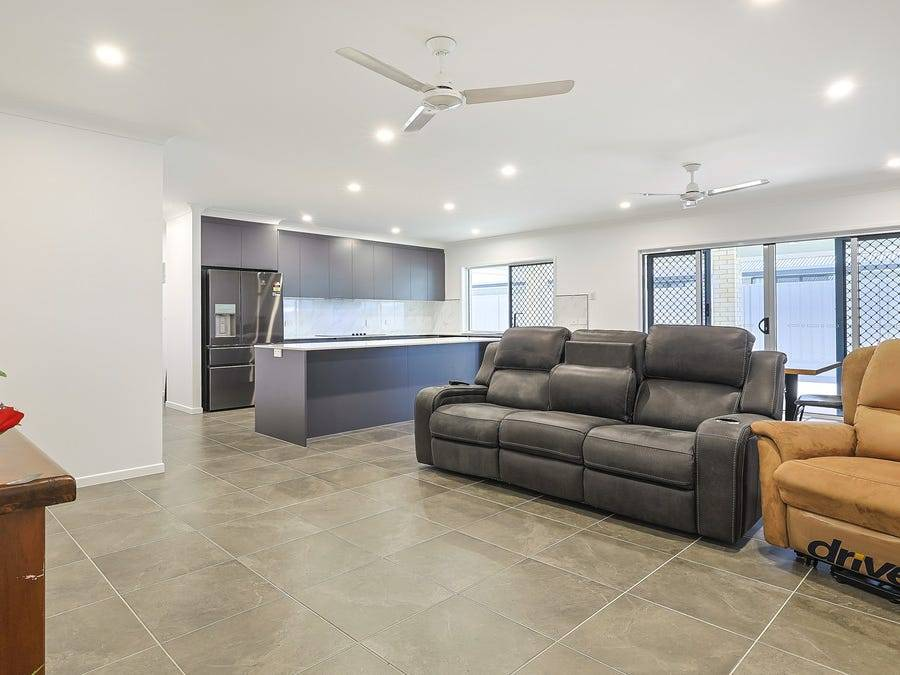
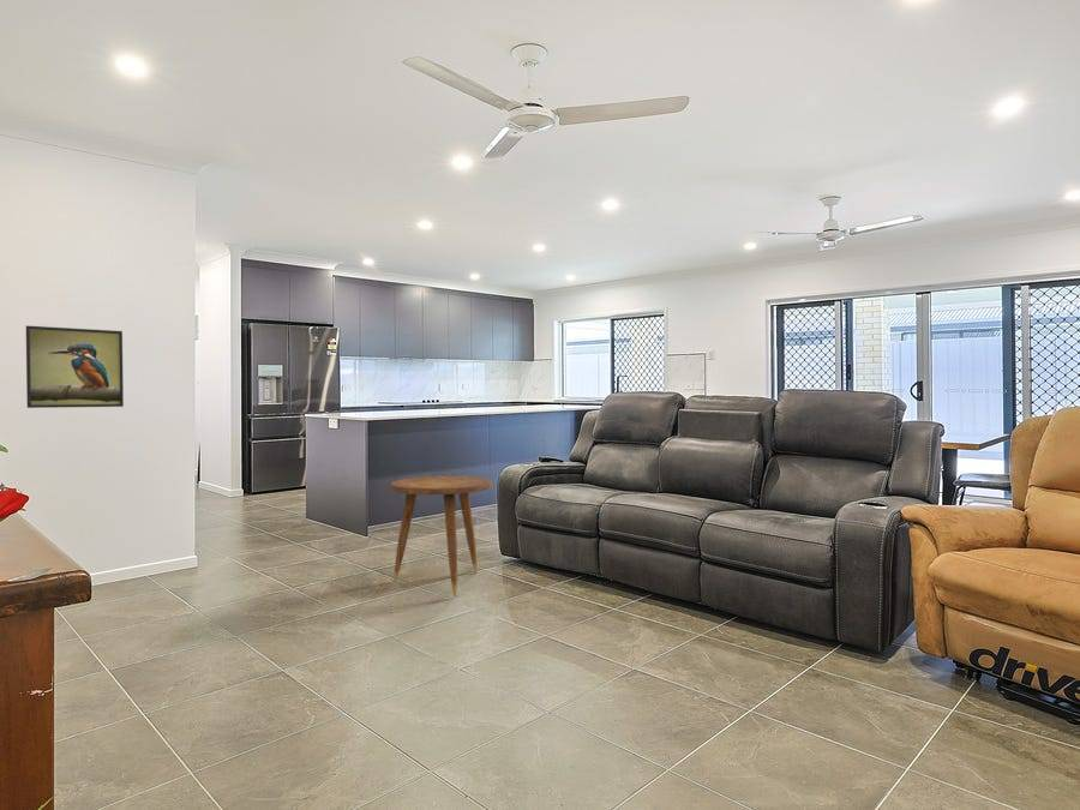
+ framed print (76, 367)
+ side table (446, 532)
